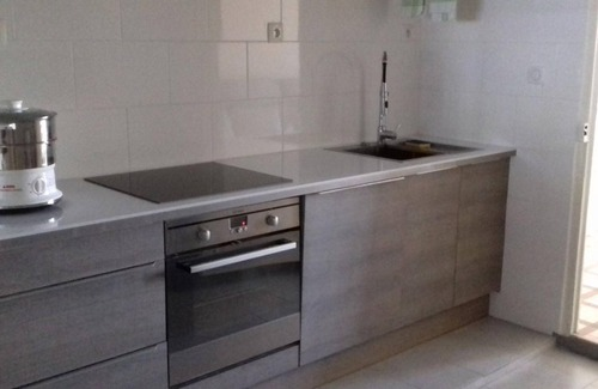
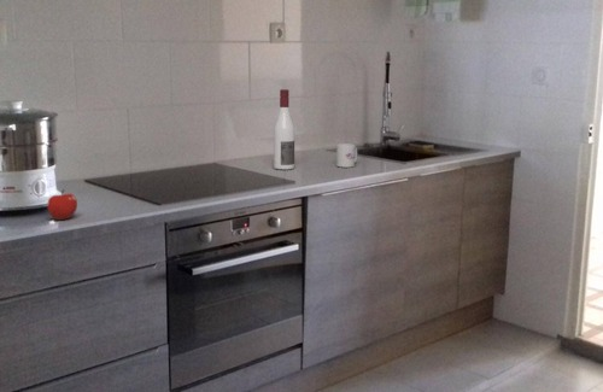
+ apple (62, 204)
+ alcohol (283, 129)
+ mug (347, 154)
